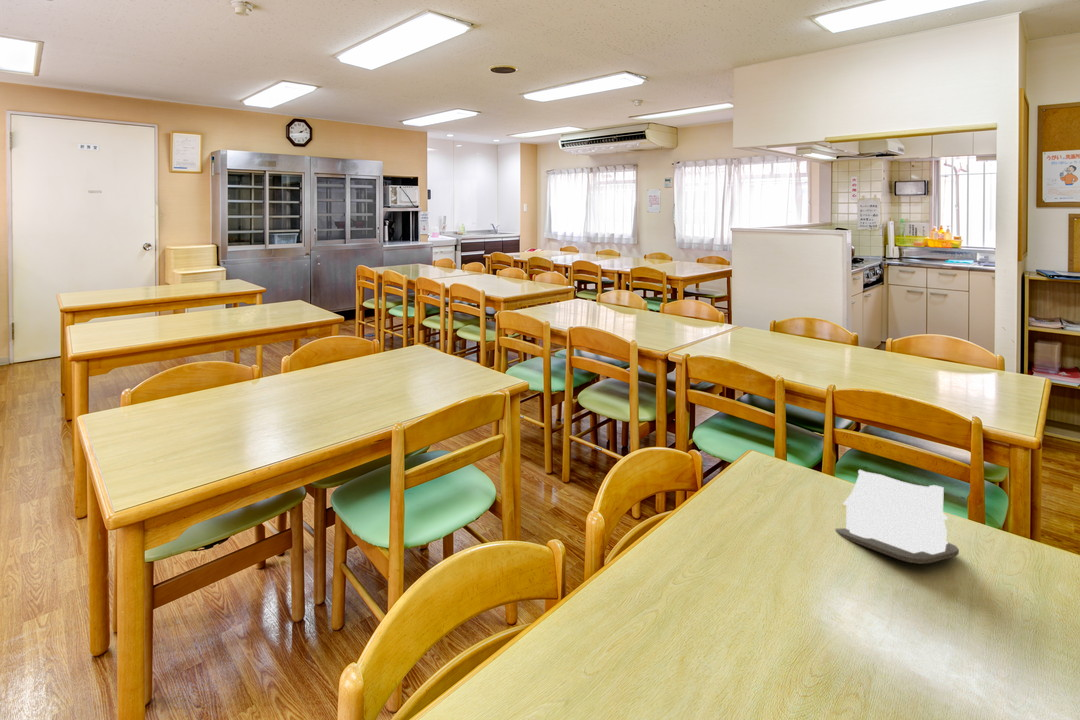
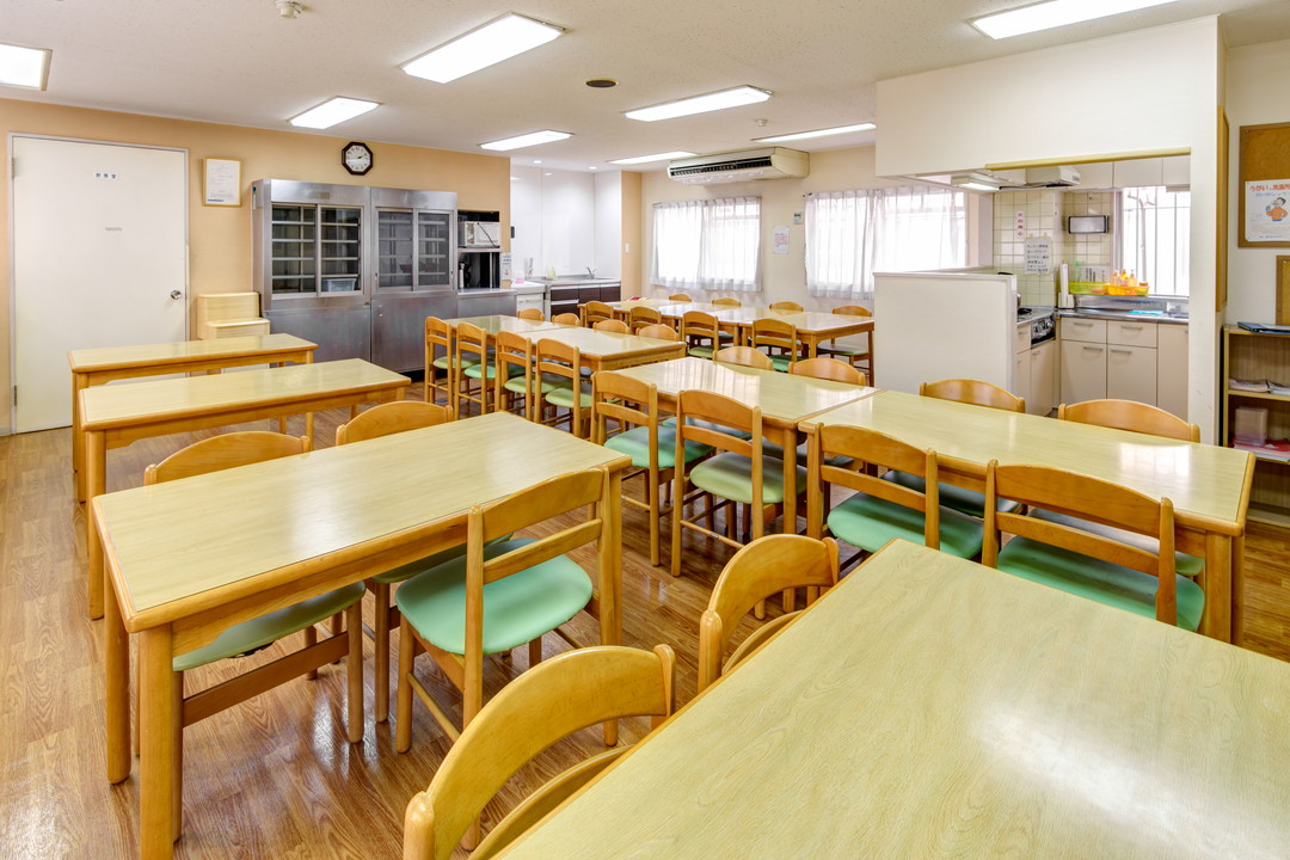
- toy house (894, 509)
